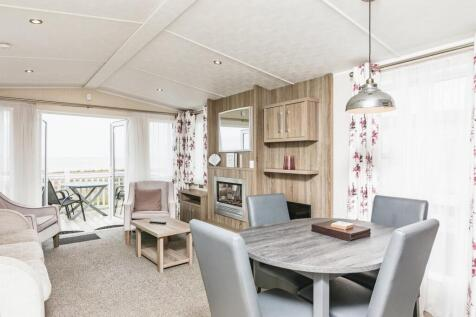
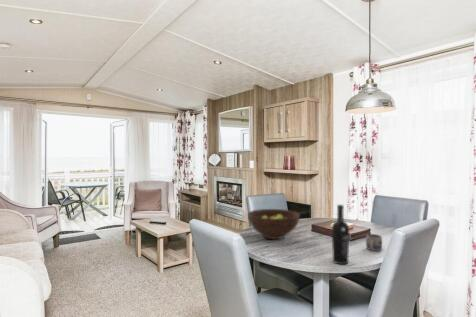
+ mug (373, 242)
+ wine bottle (340, 233)
+ fruit bowl (273, 225)
